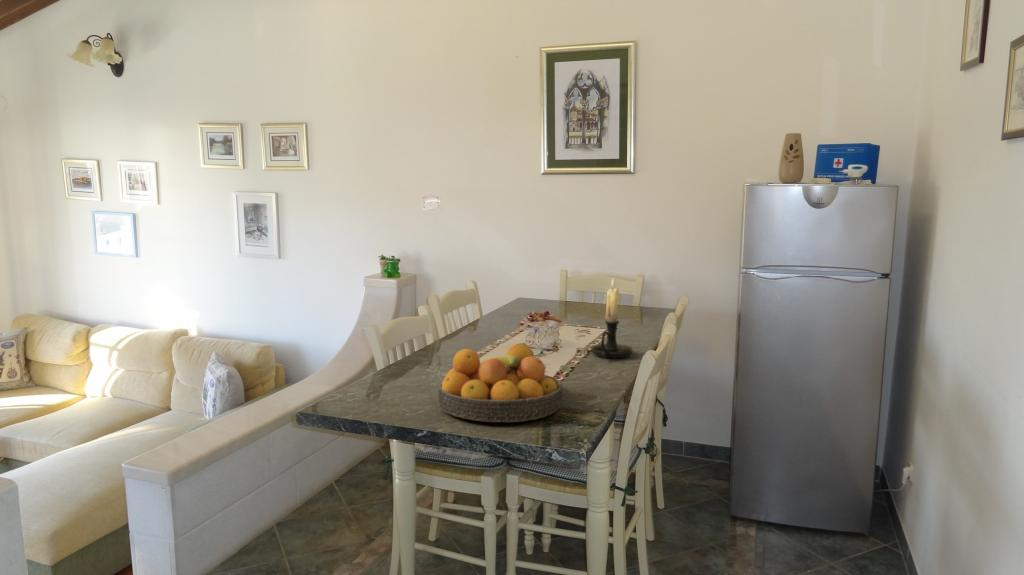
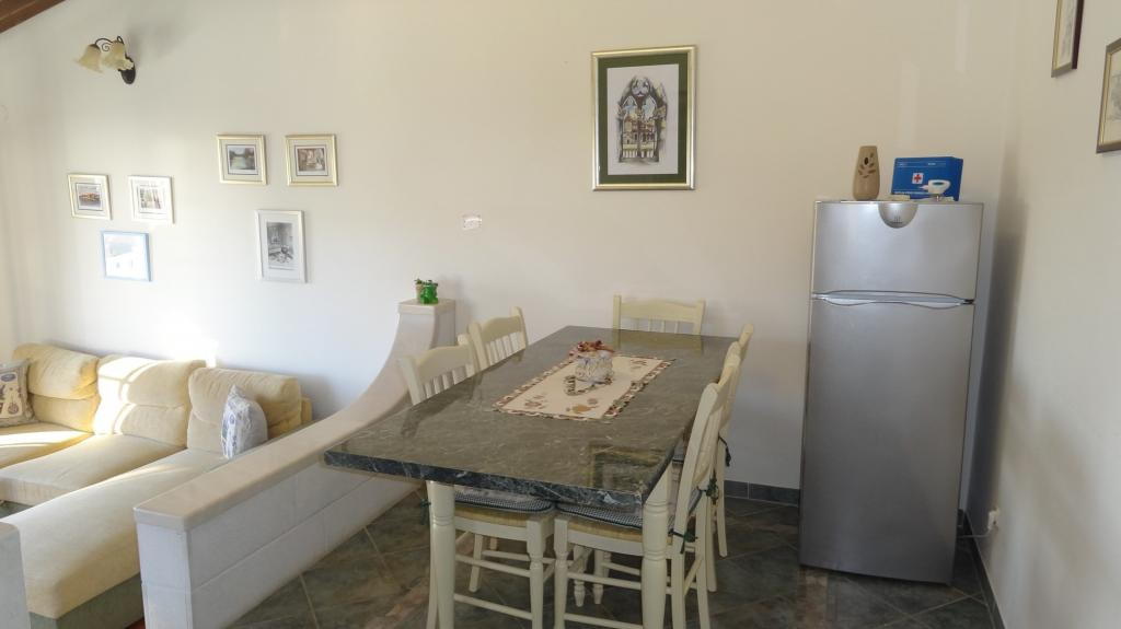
- fruit bowl (500, 376)
- candle holder (610, 316)
